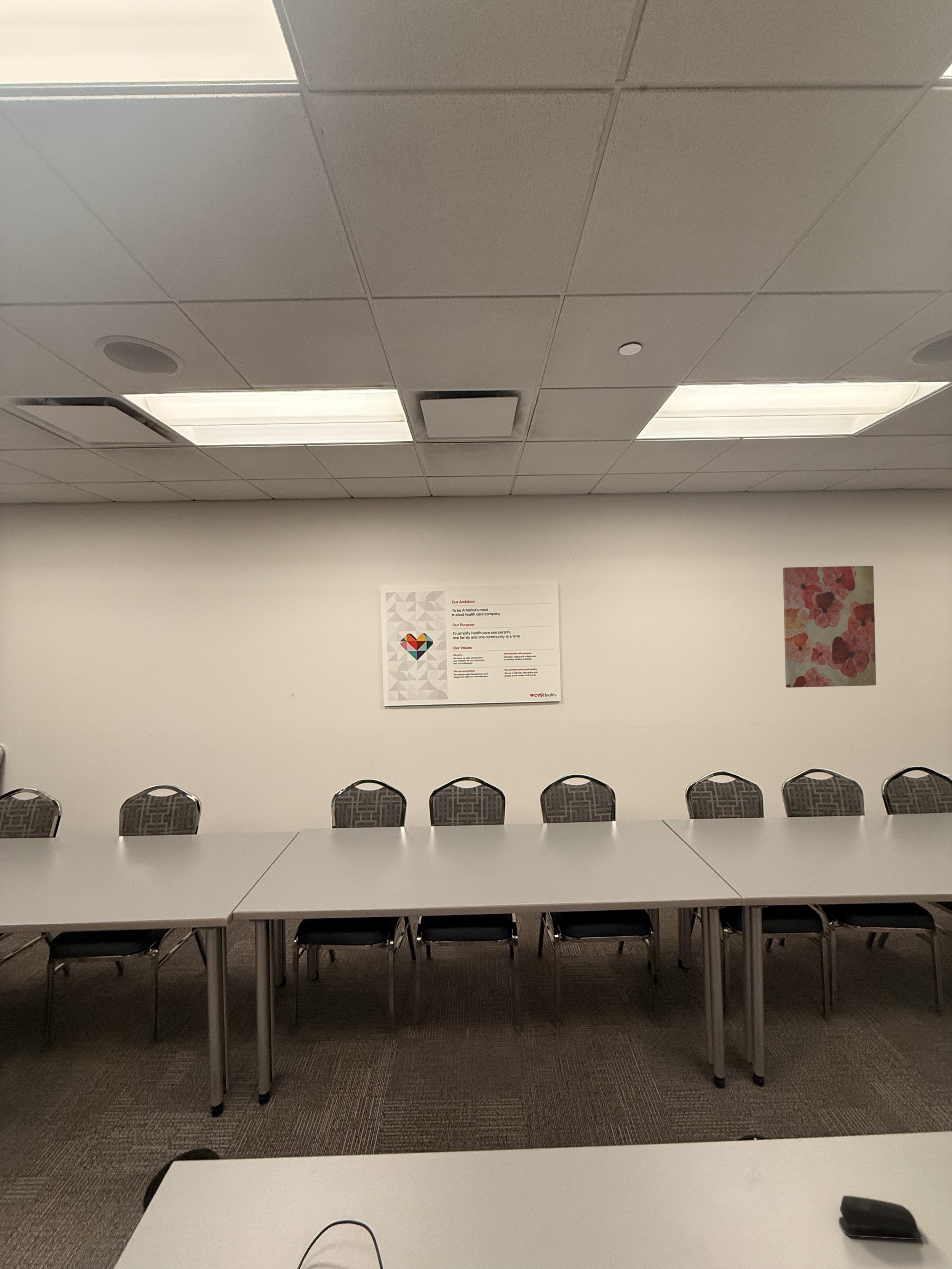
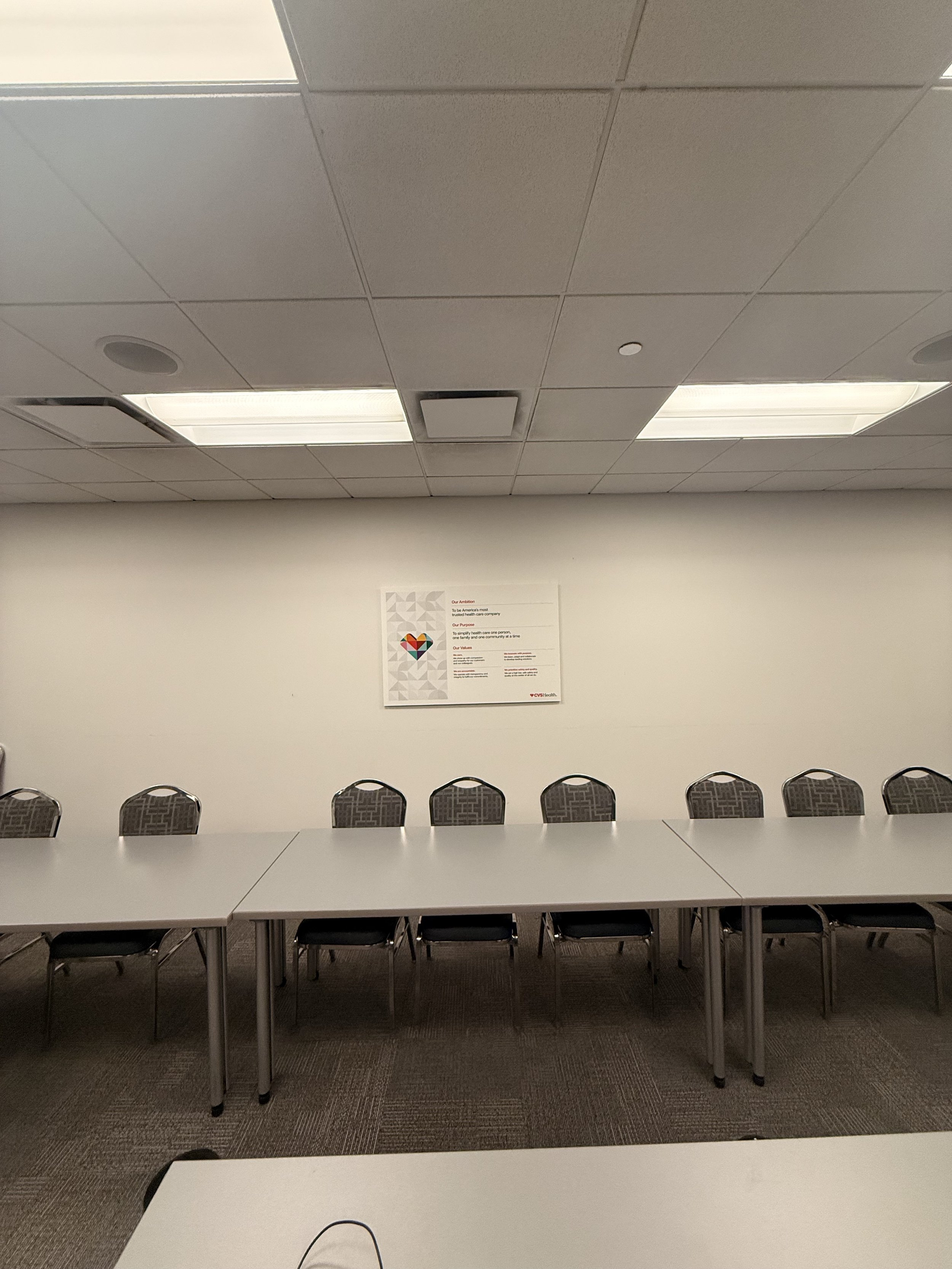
- wall art (829, 626)
- stapler (879, 1216)
